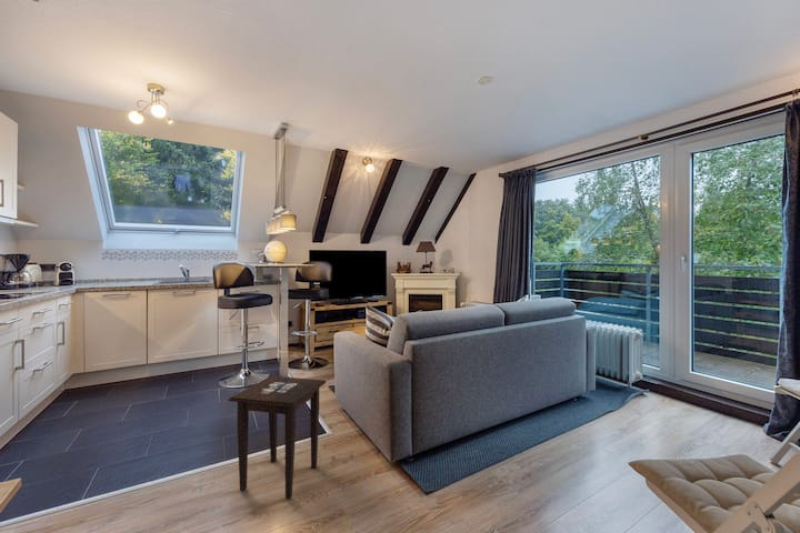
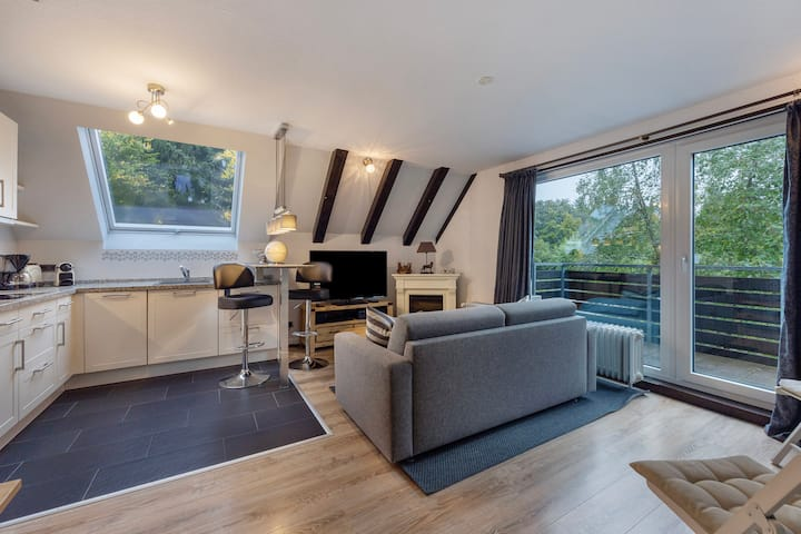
- side table (276, 431)
